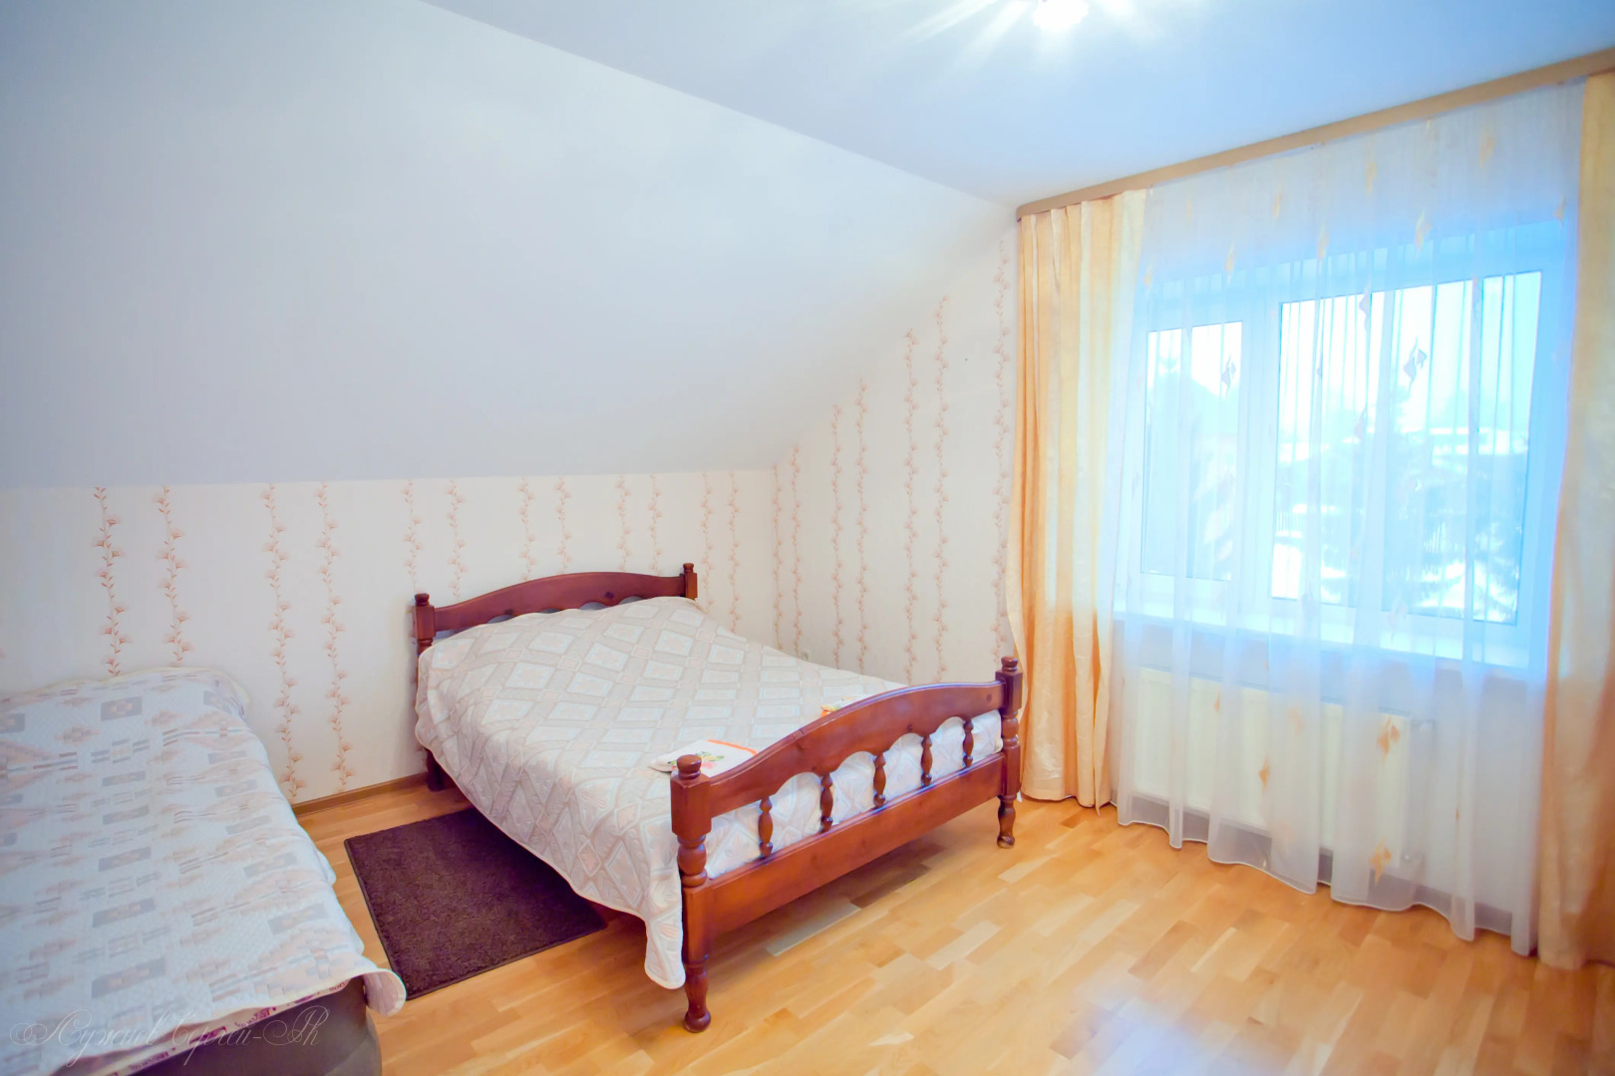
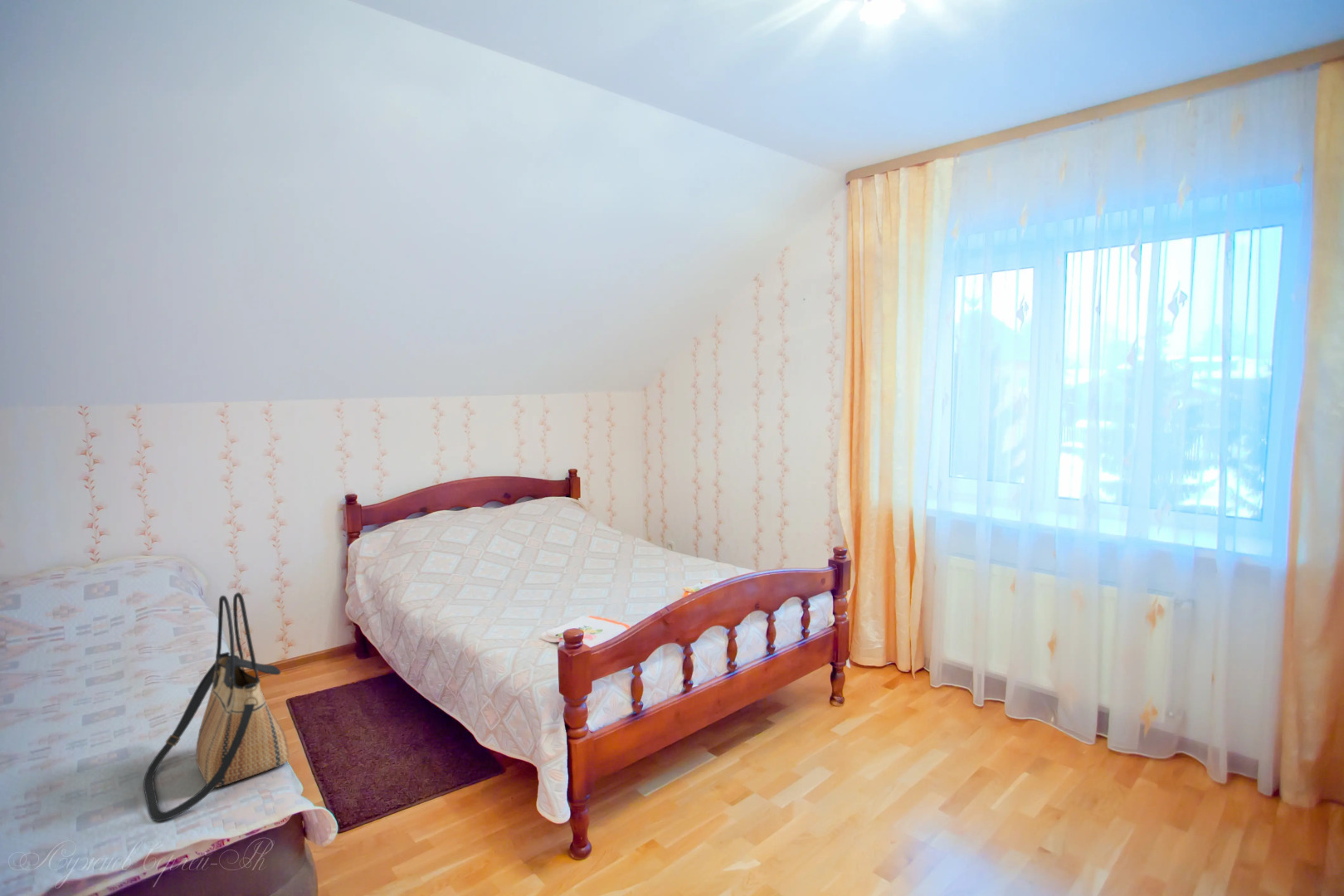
+ tote bag (210, 685)
